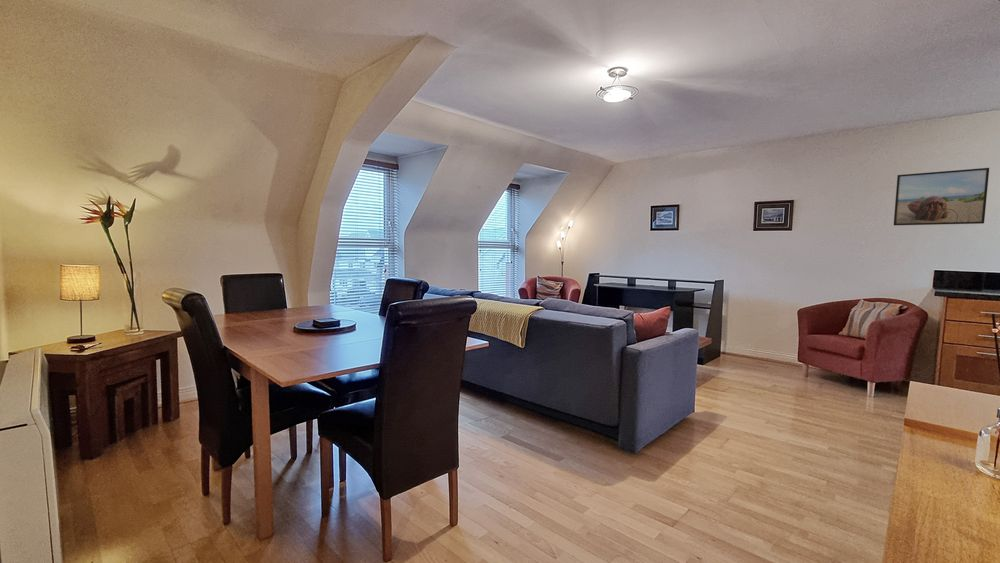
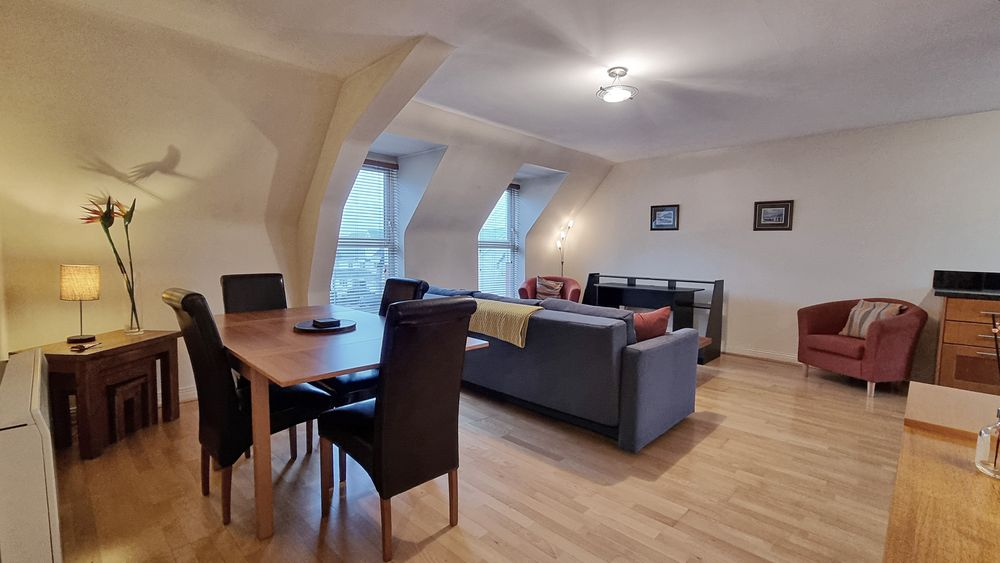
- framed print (938, 198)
